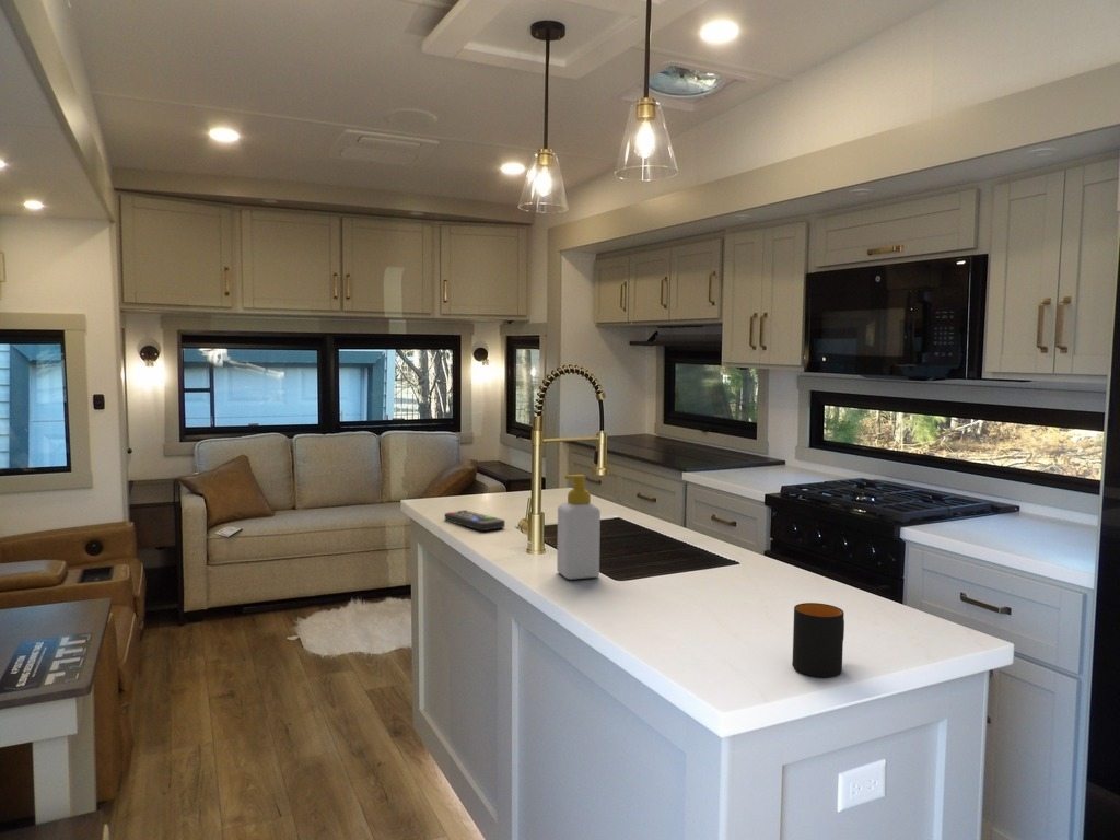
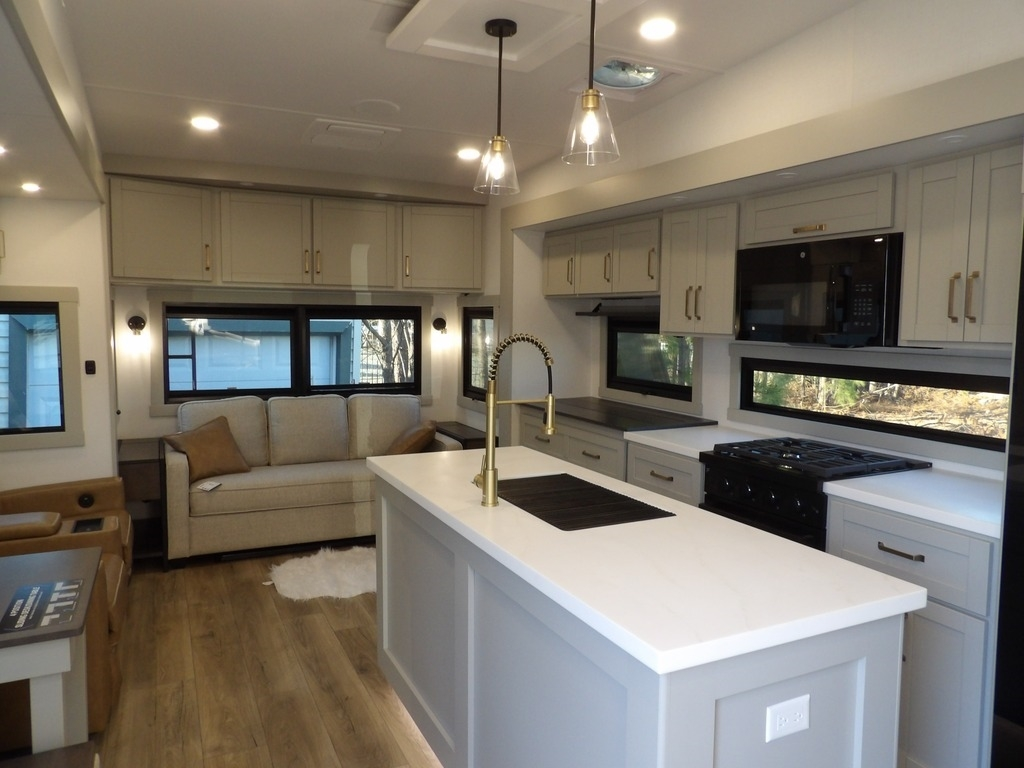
- mug (824, 637)
- remote control (474, 520)
- soap bottle (579, 525)
